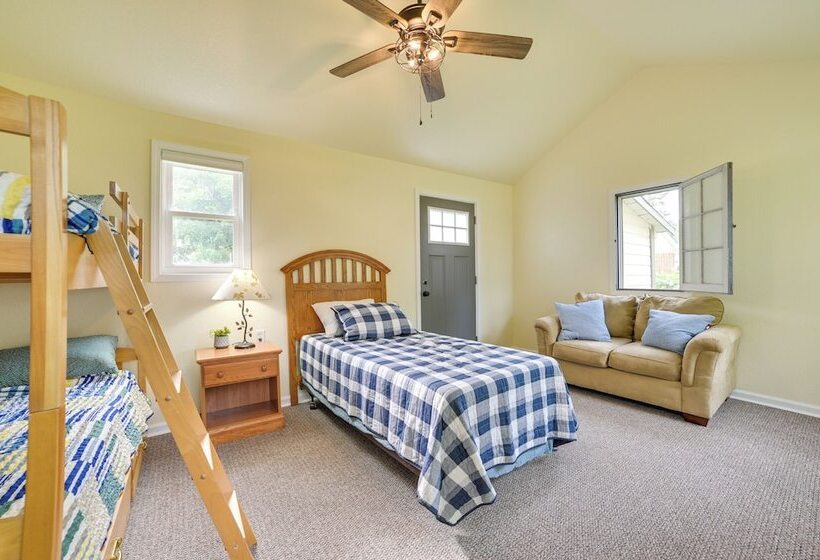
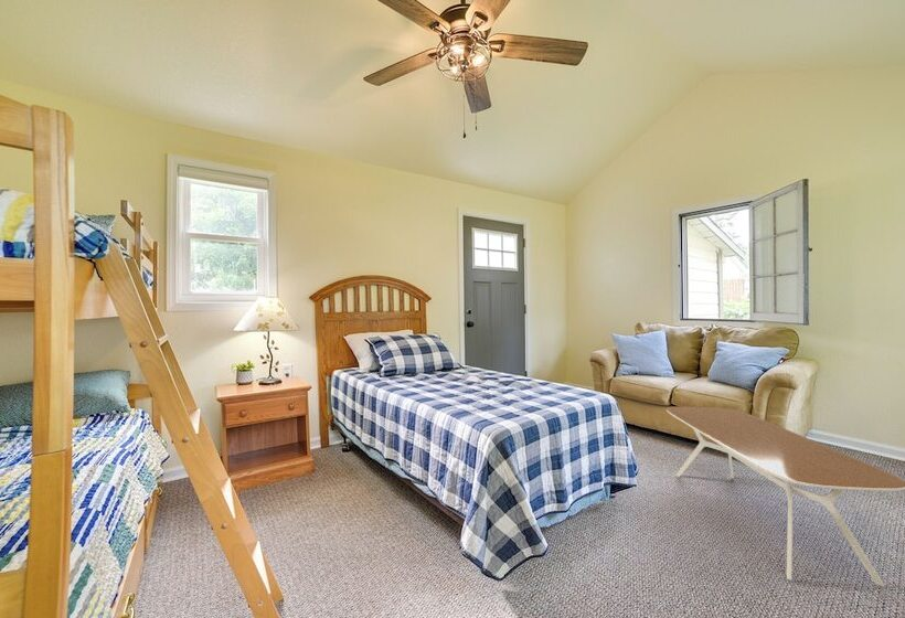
+ coffee table (757, 471)
